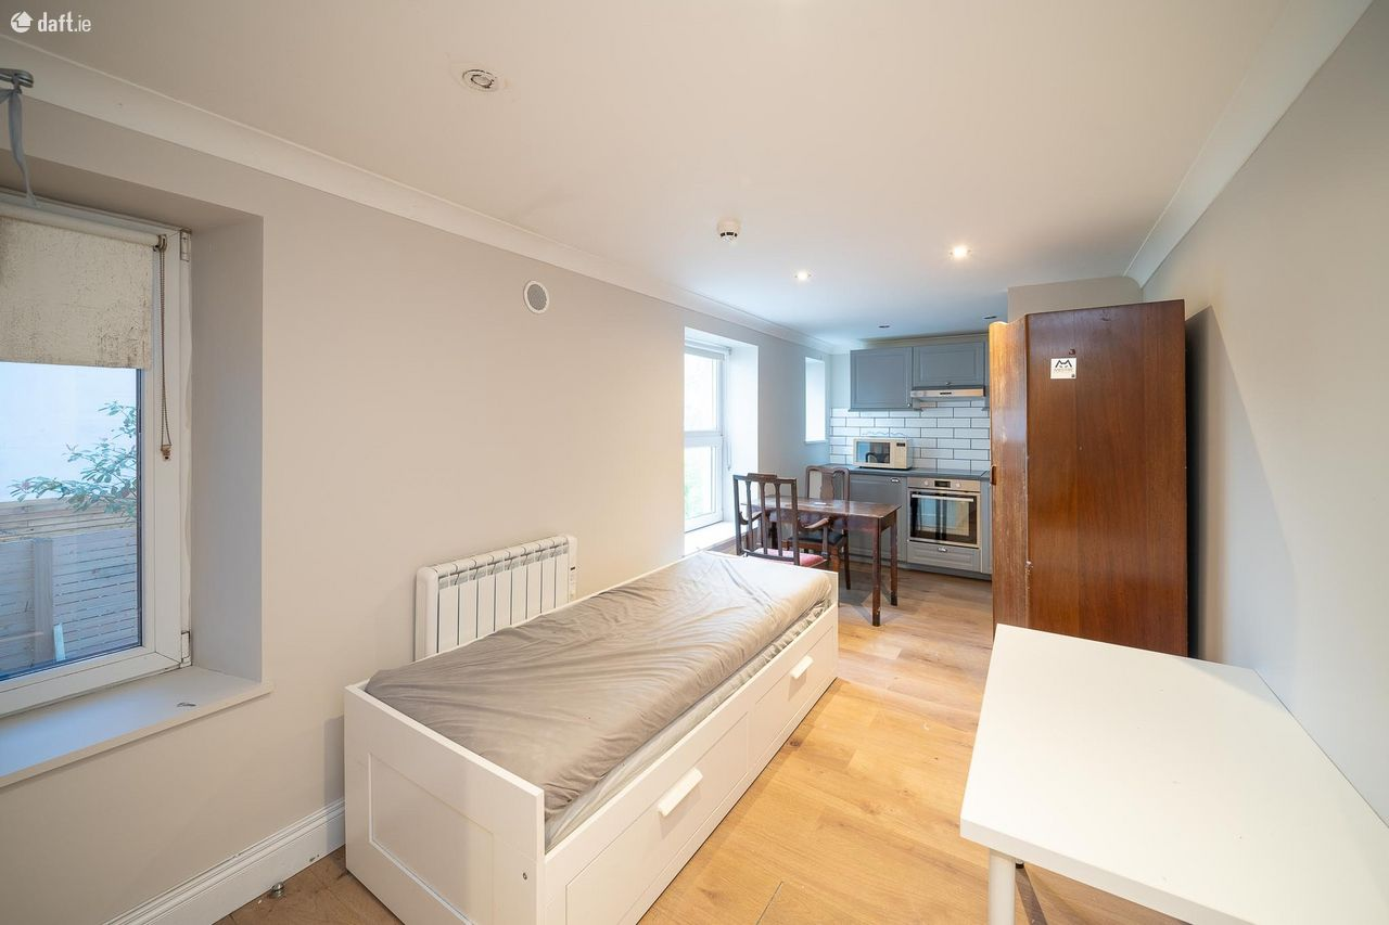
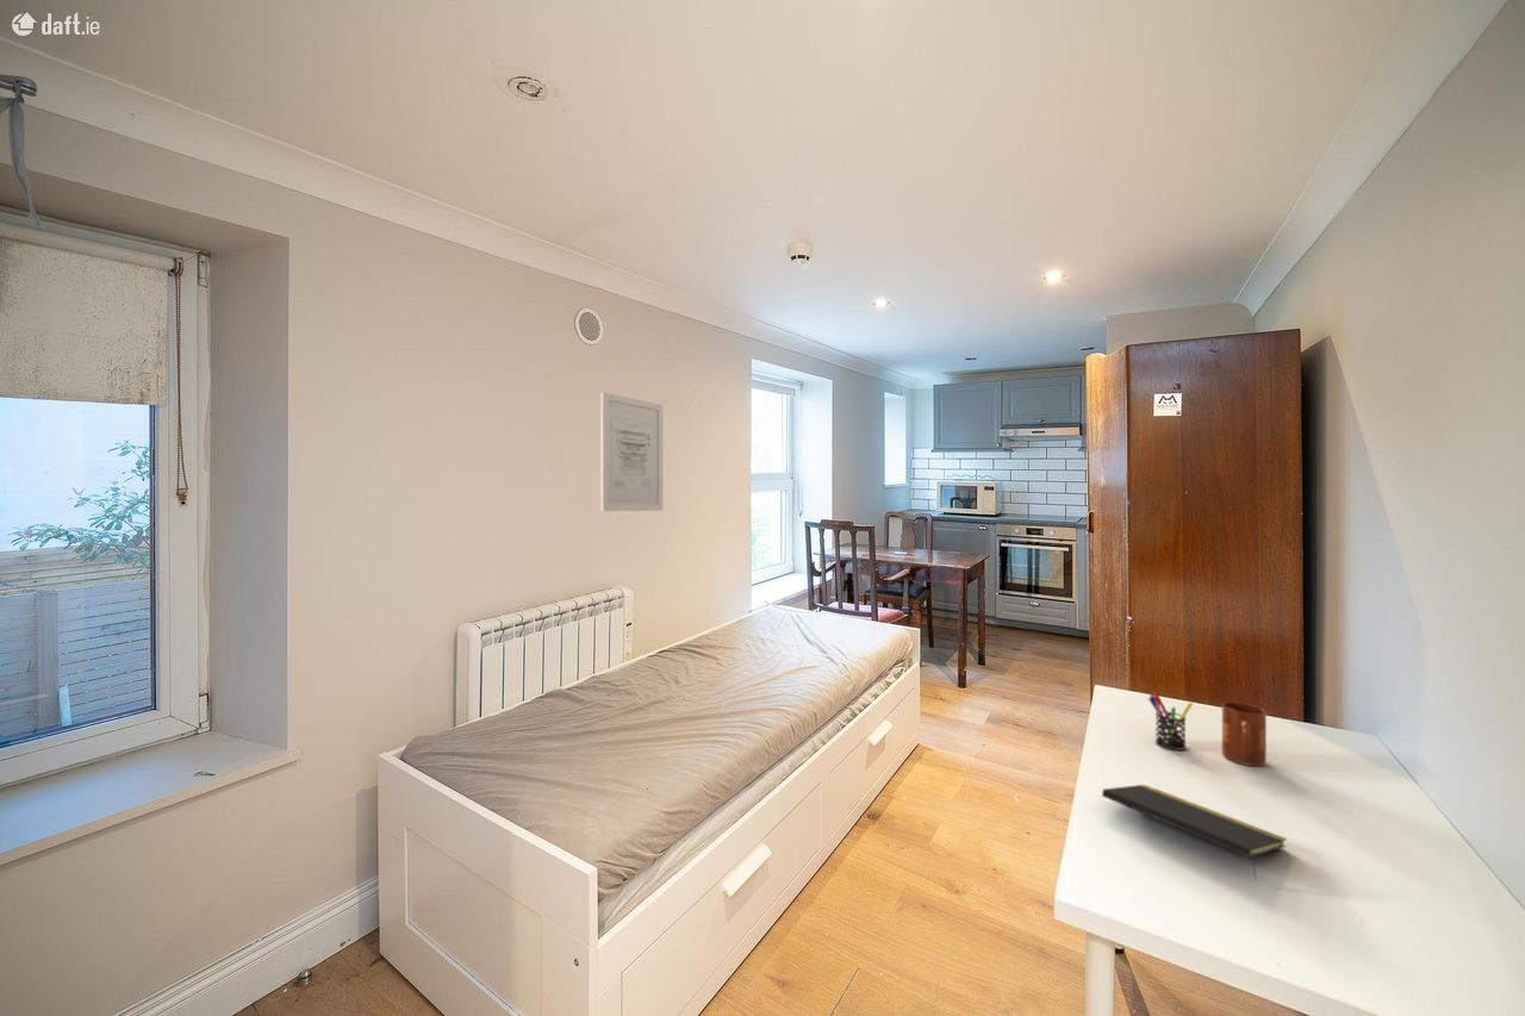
+ wall art (633, 454)
+ mug (1244, 736)
+ notepad (1189, 816)
+ pen holder (1169, 719)
